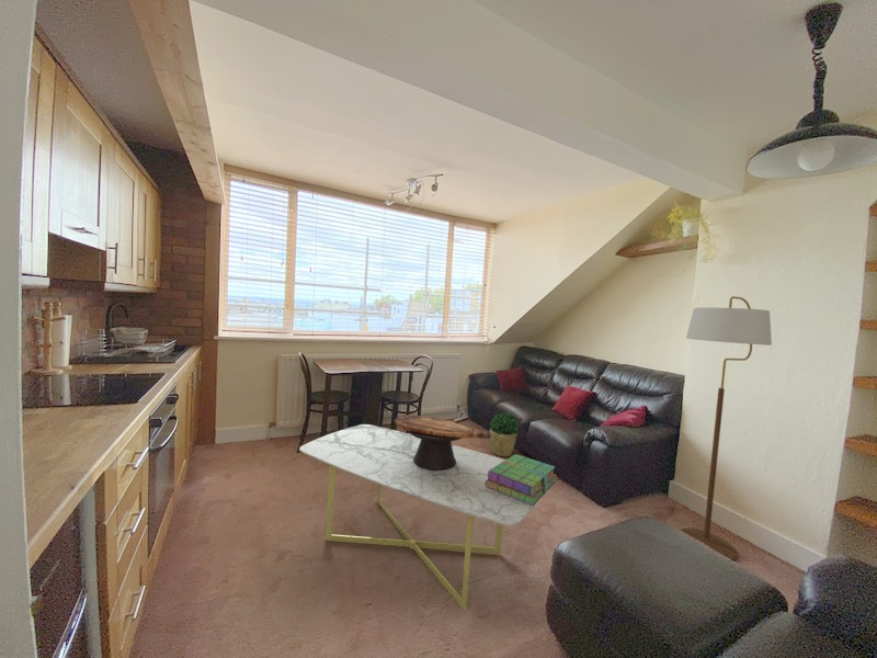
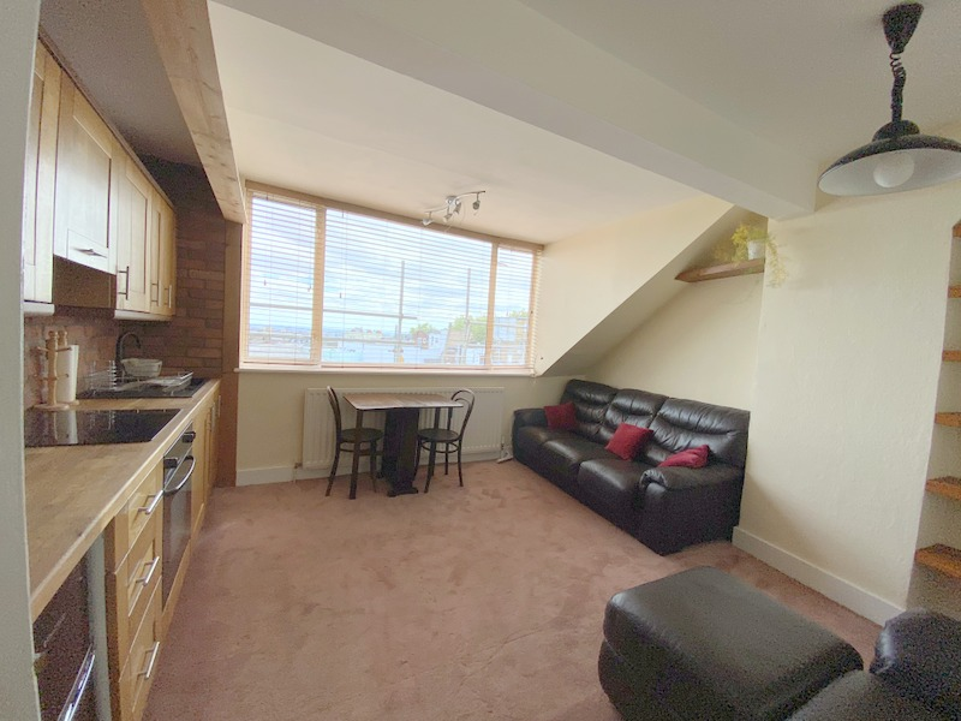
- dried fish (440, 443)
- stack of books (522, 476)
- floor lamp (720, 421)
- potted plant (503, 433)
- coffee table (415, 497)
